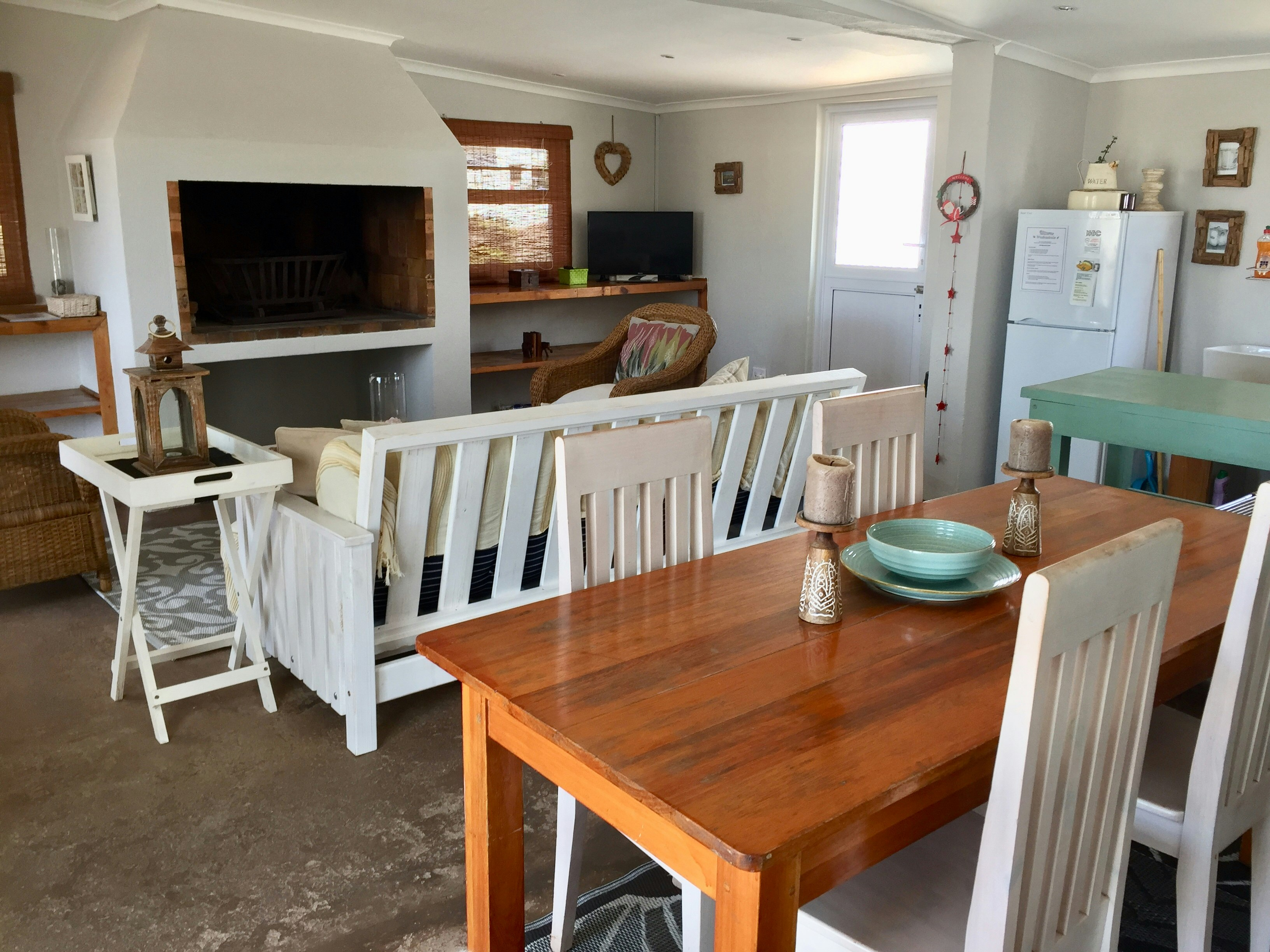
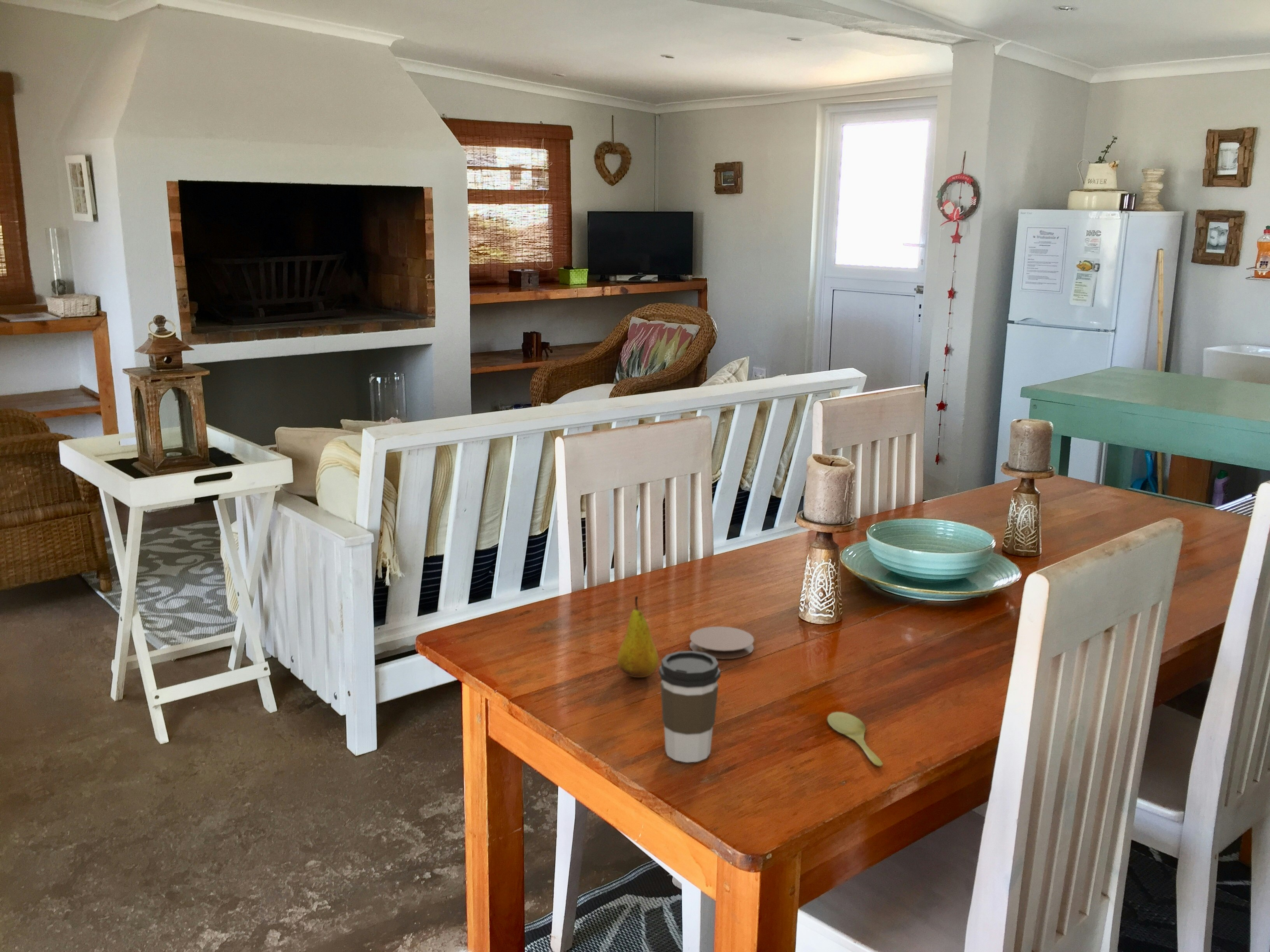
+ coffee cup (689, 707)
+ fruit (638, 636)
+ coaster (721, 642)
+ spoon (857, 736)
